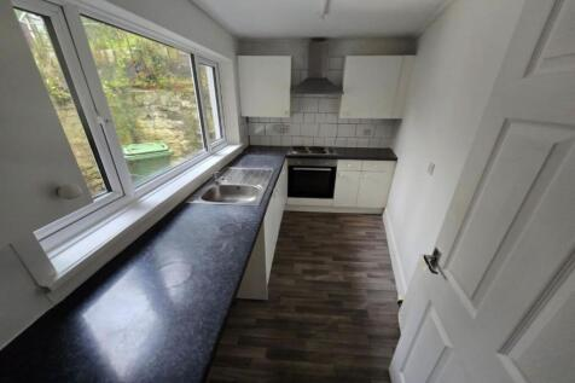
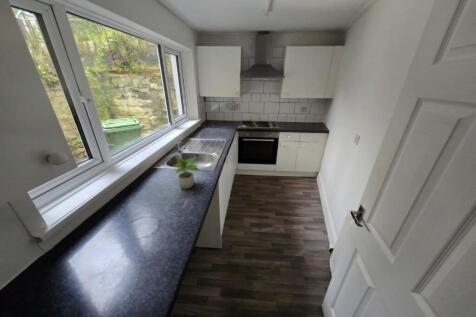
+ potted plant (186, 172)
